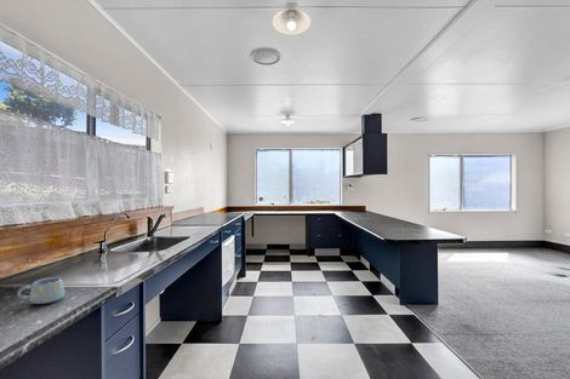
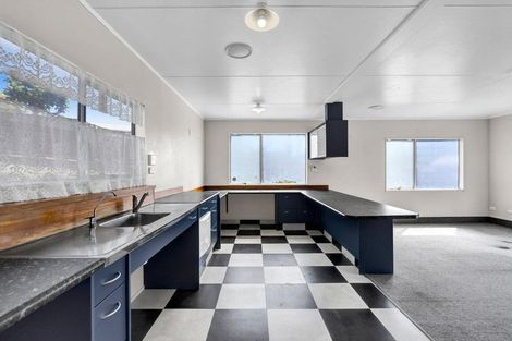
- mug (41, 292)
